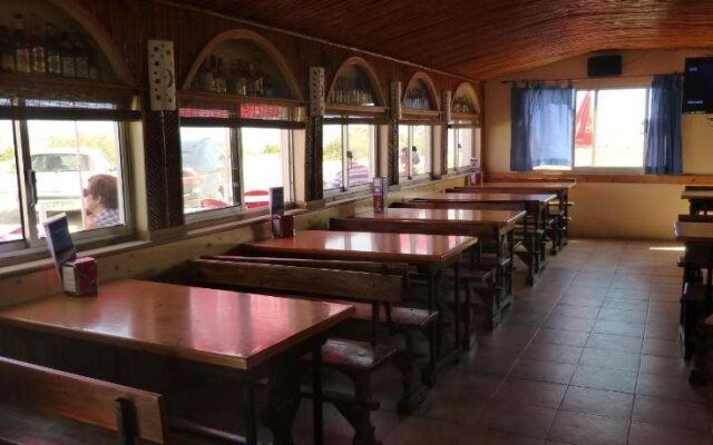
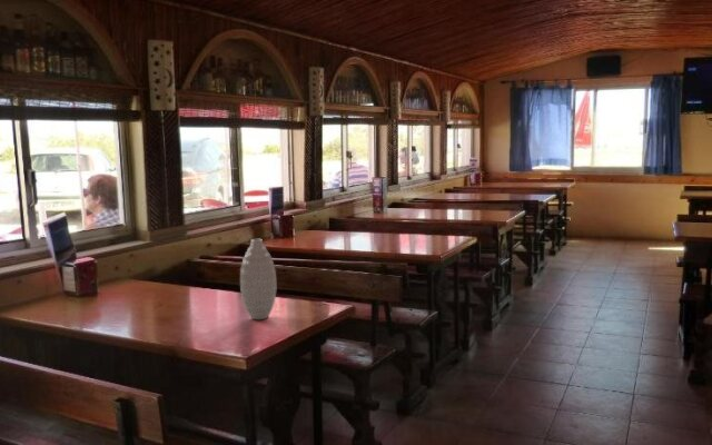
+ vase (258, 278)
